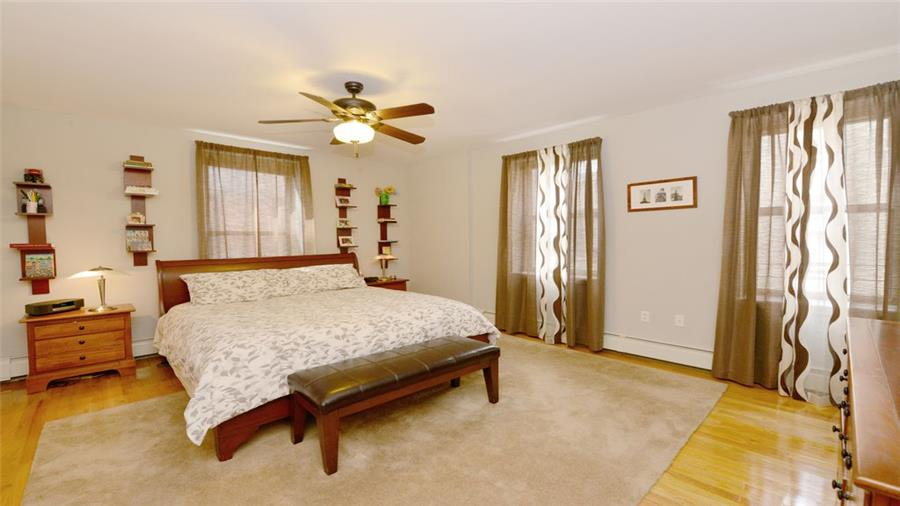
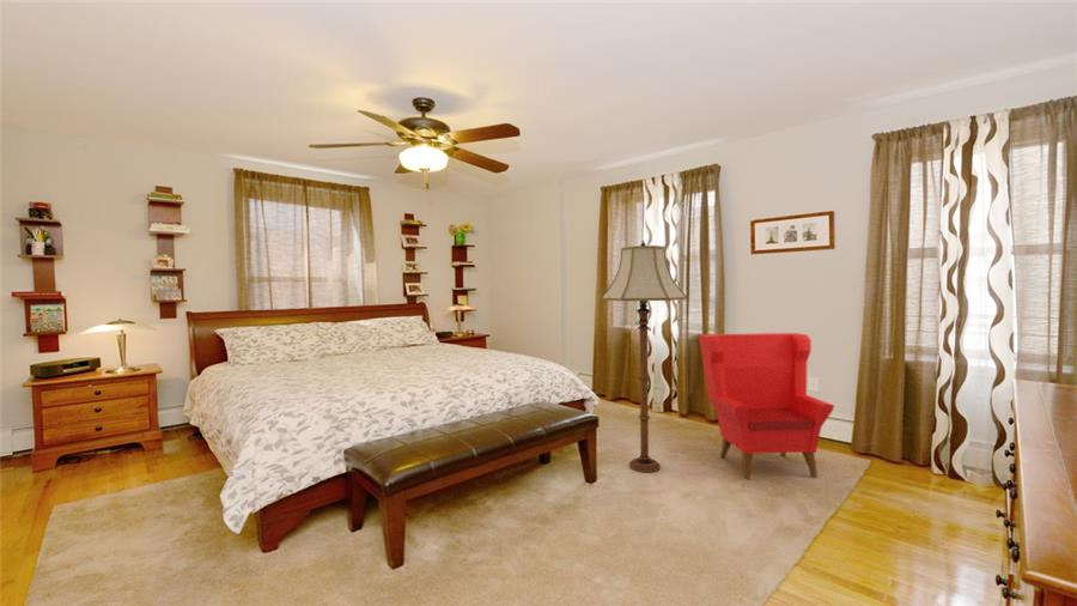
+ armchair (762, 400)
+ floor lamp (643, 353)
